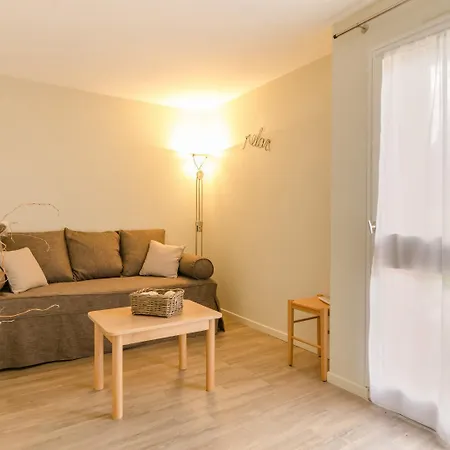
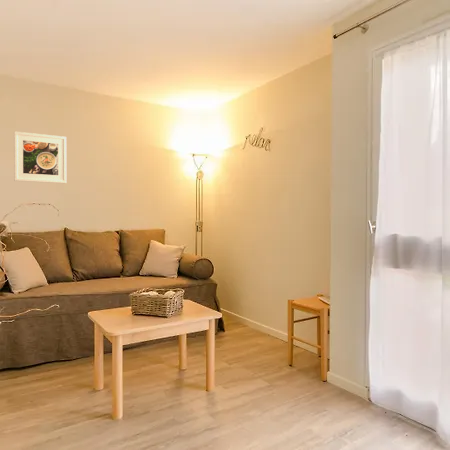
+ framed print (41, 158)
